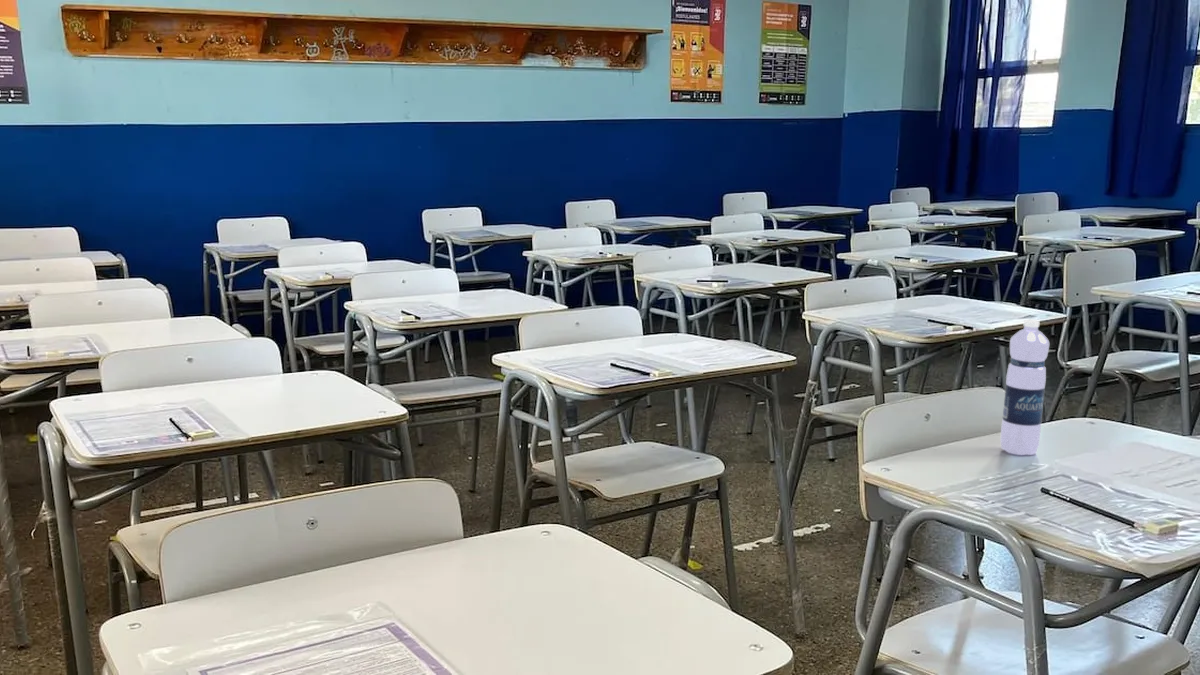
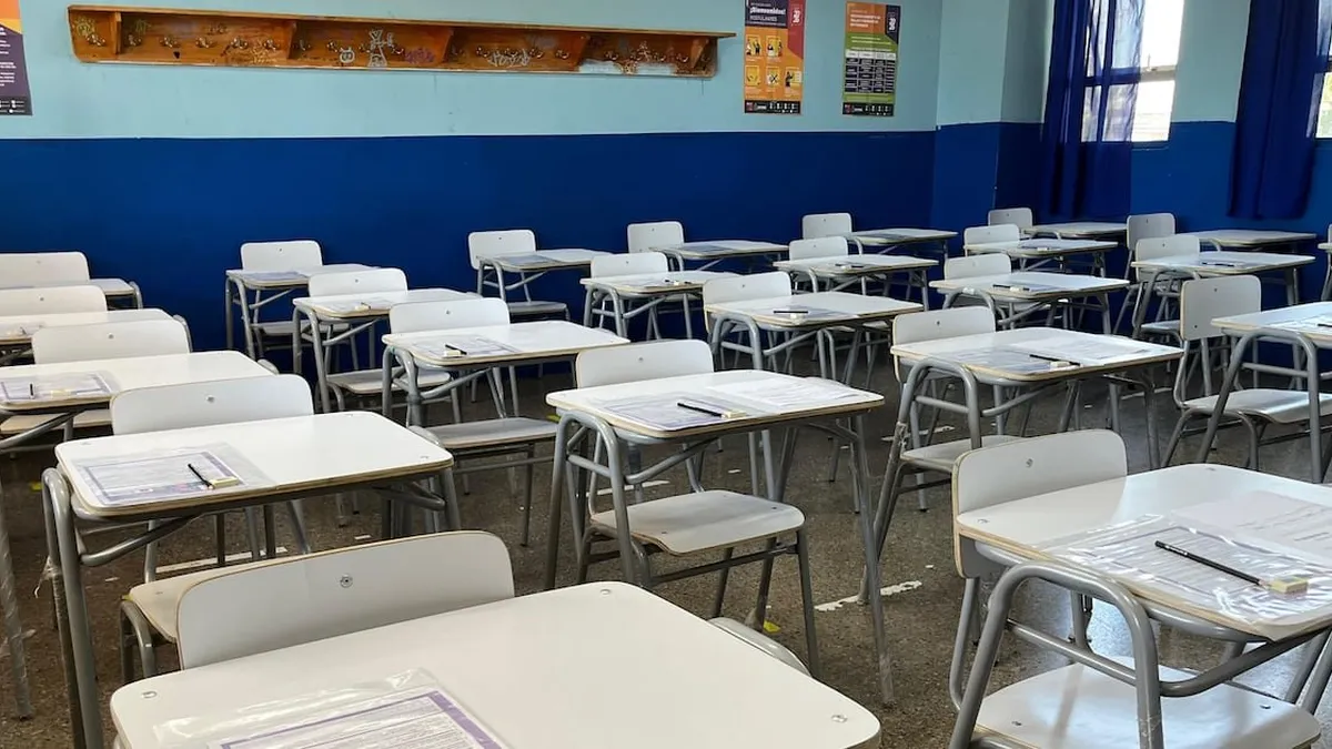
- water bottle (1025, 386)
